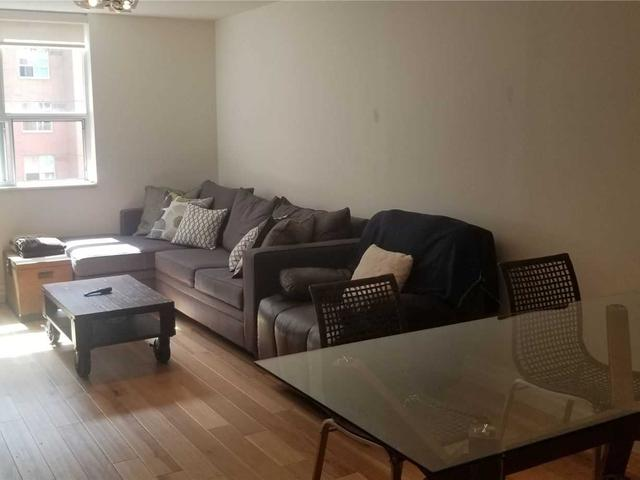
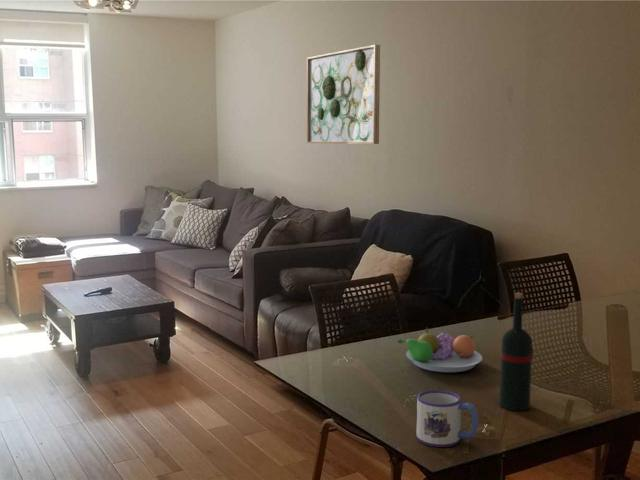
+ mug (447, 418)
+ fruit bowl (440, 347)
+ wall art (339, 98)
+ wine bottle (518, 348)
